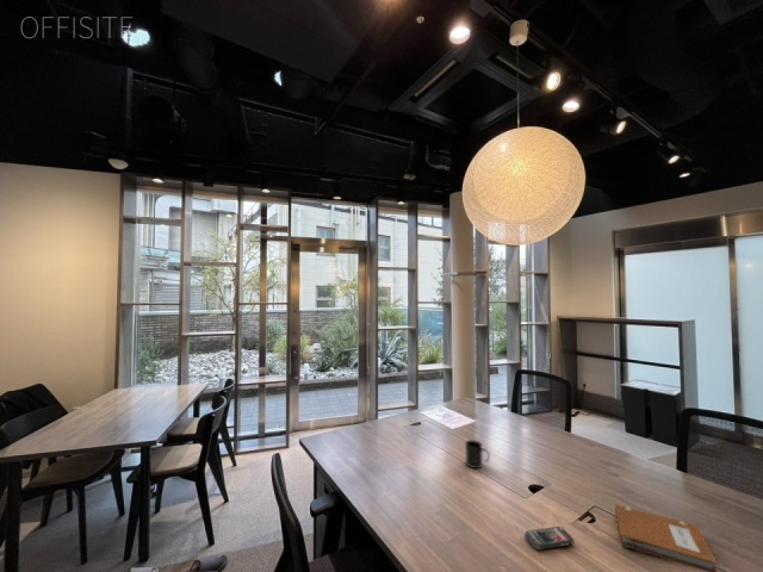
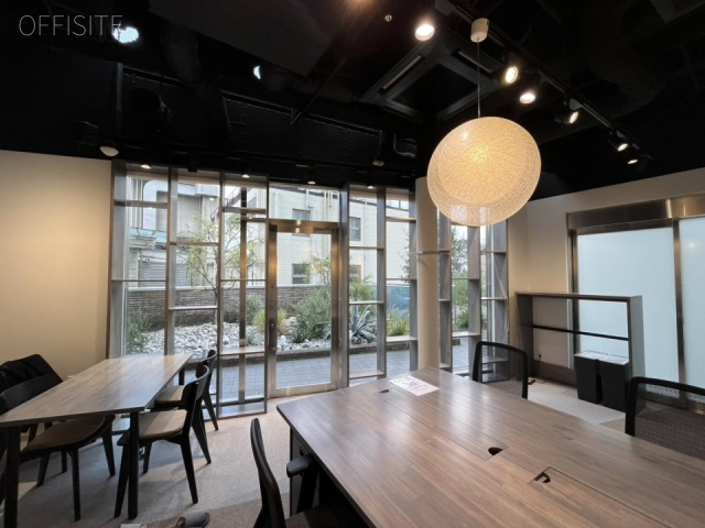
- notebook (662, 534)
- smartphone (548, 537)
- mug (477, 454)
